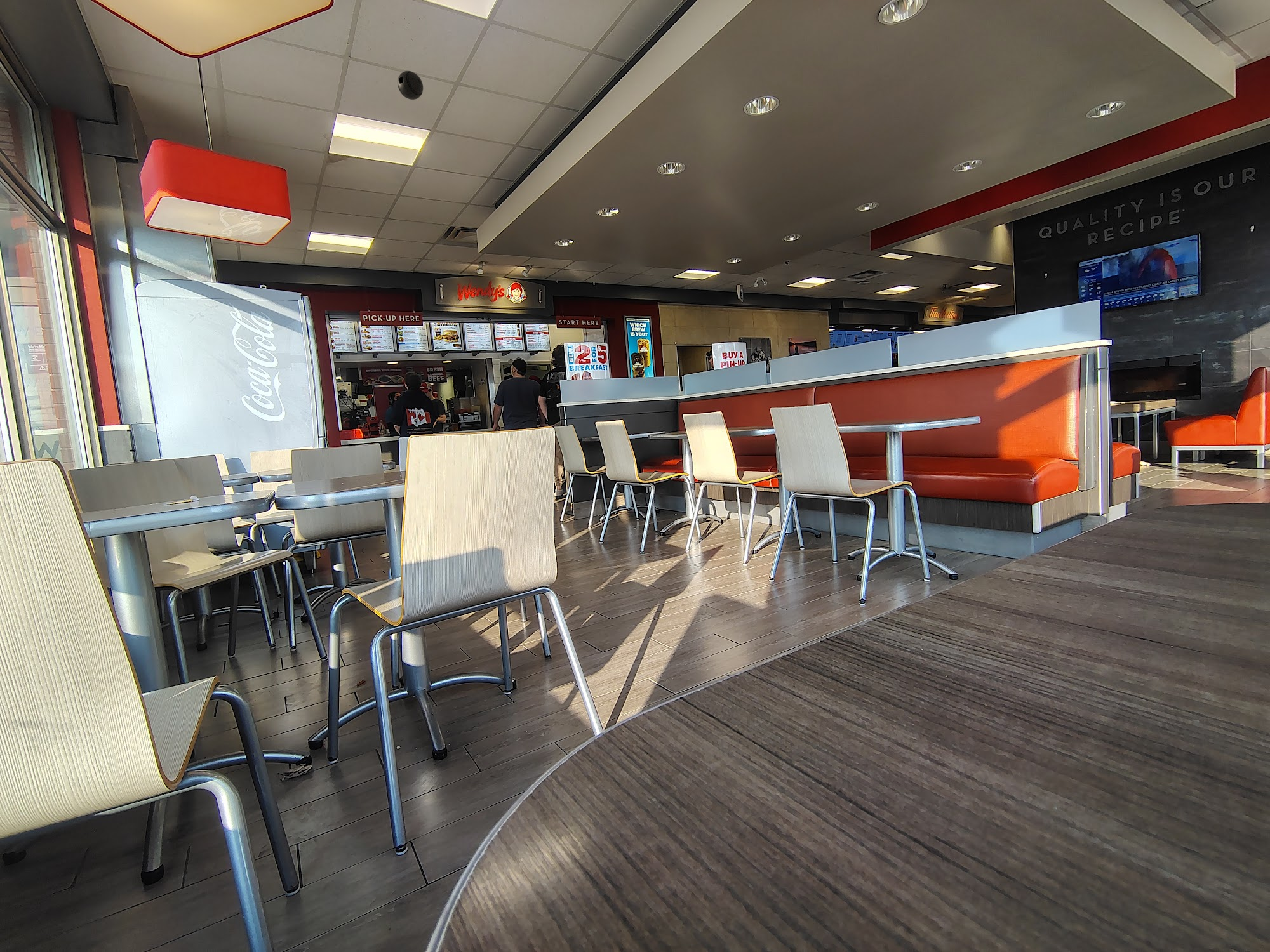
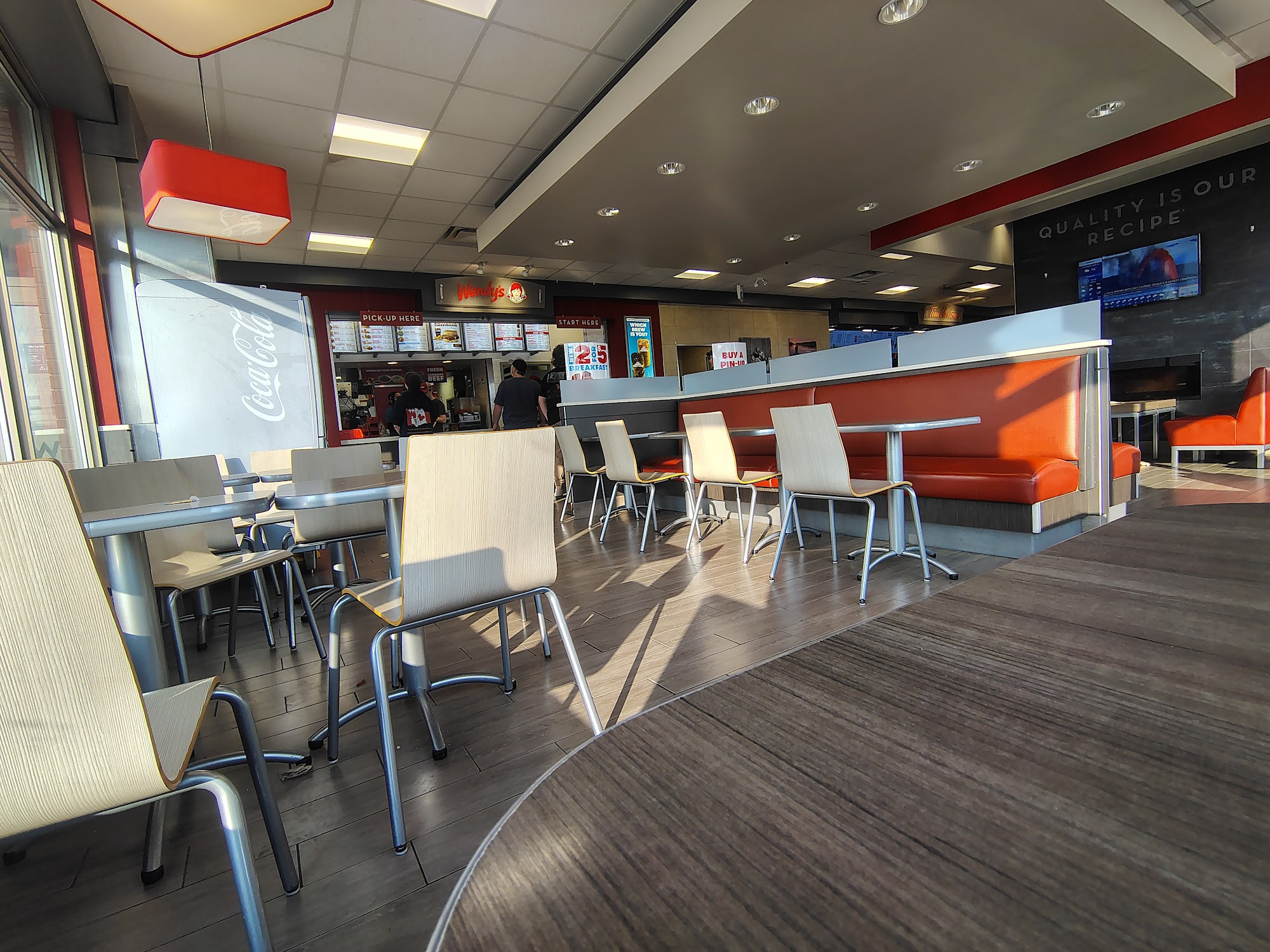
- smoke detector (410, 85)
